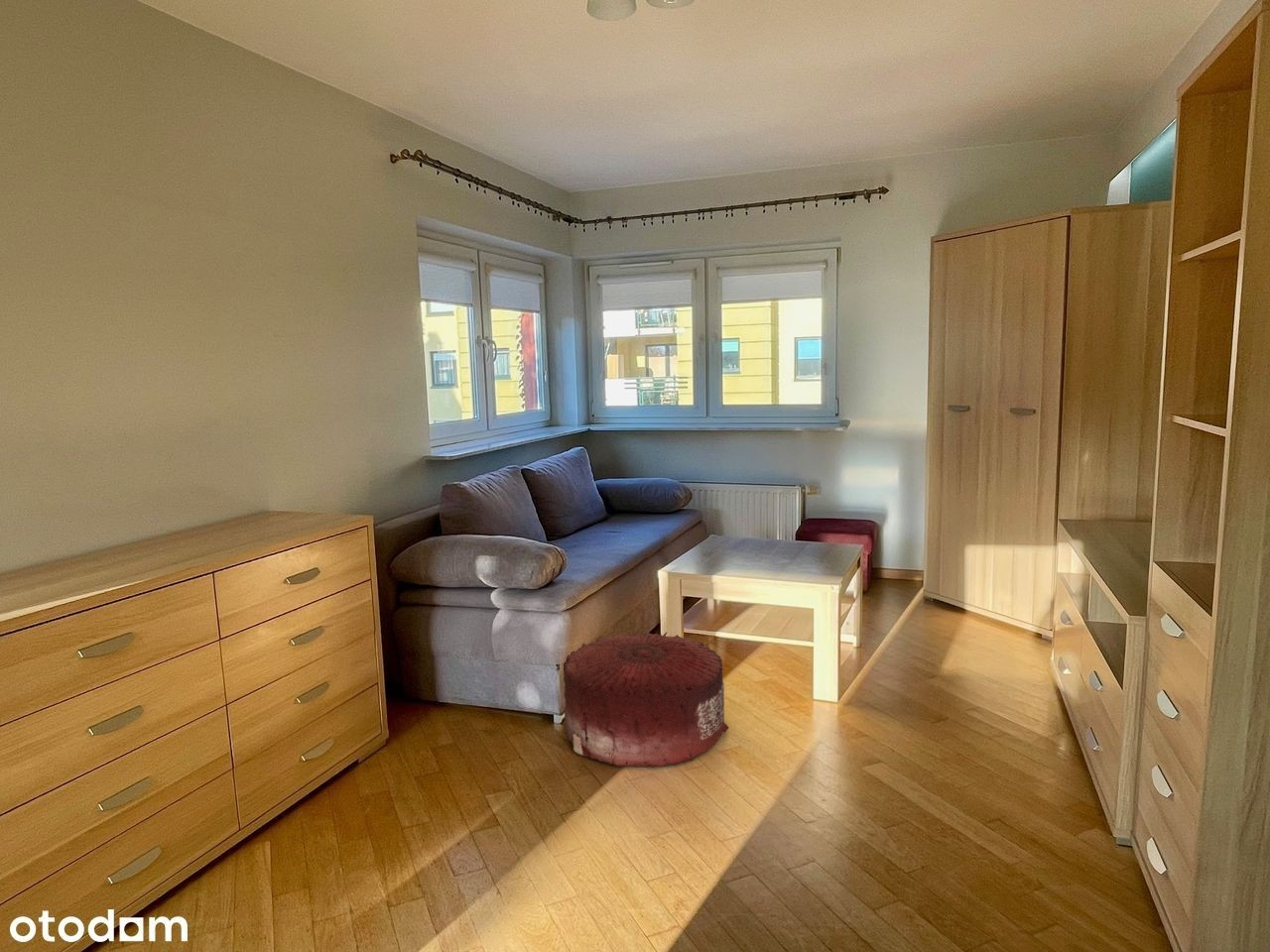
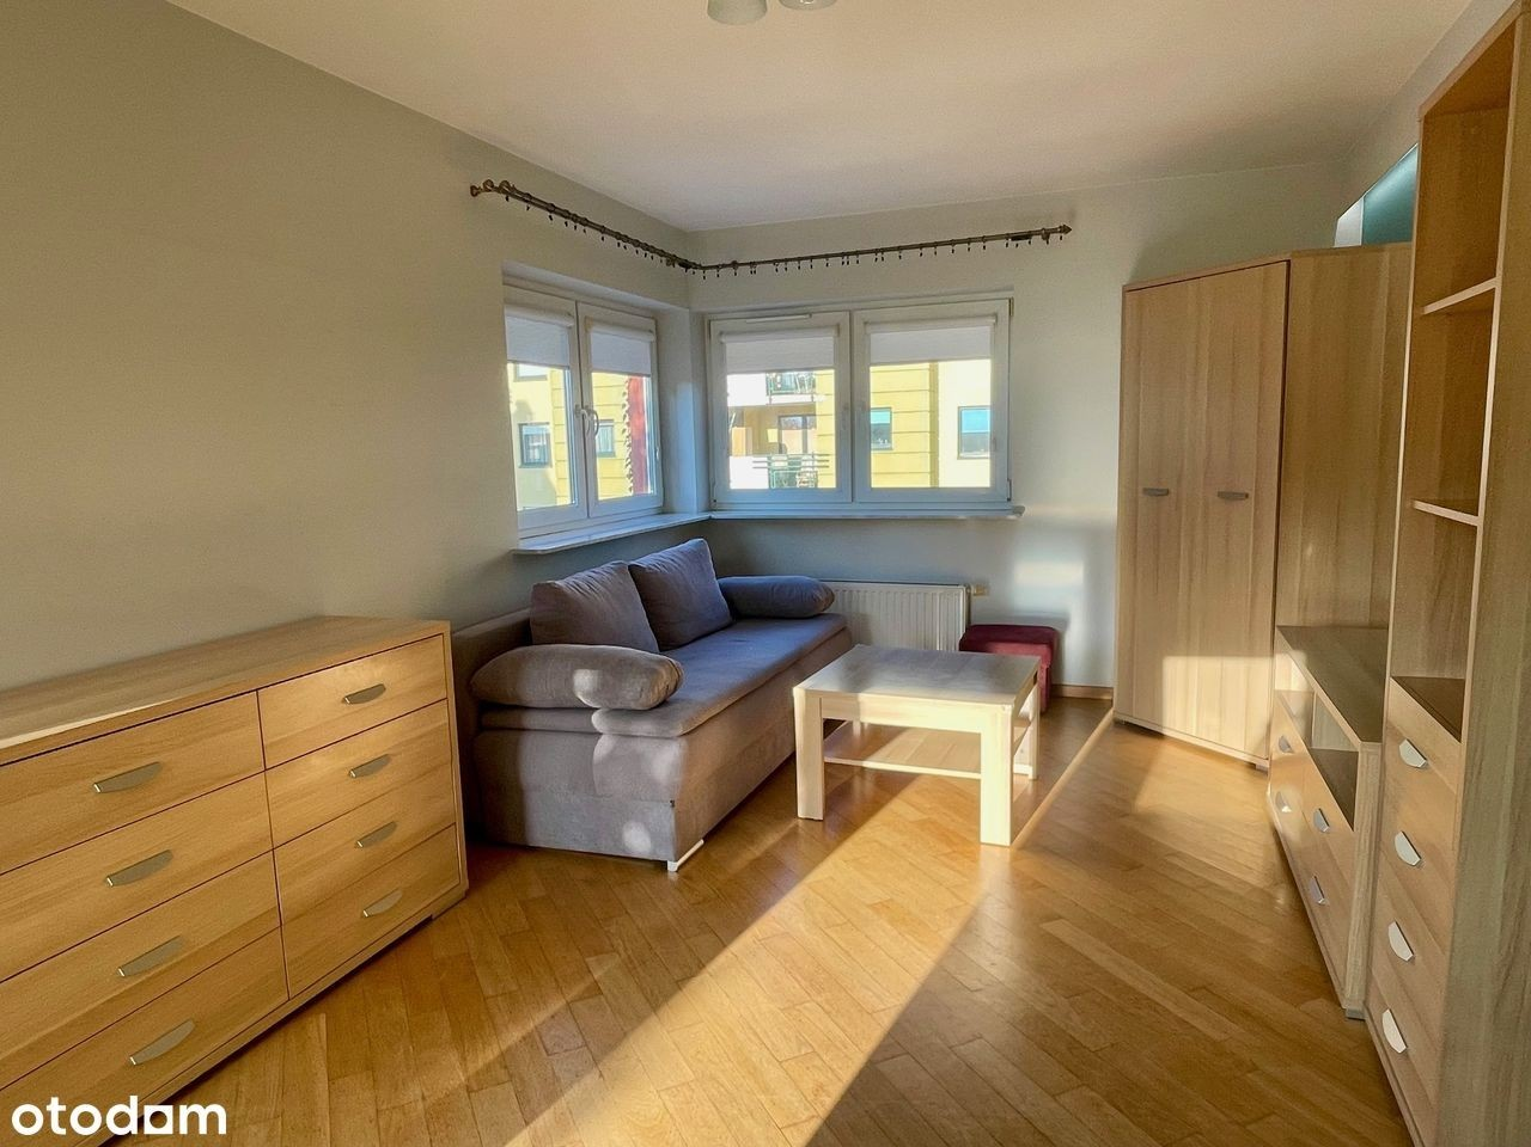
- pouf (644, 690)
